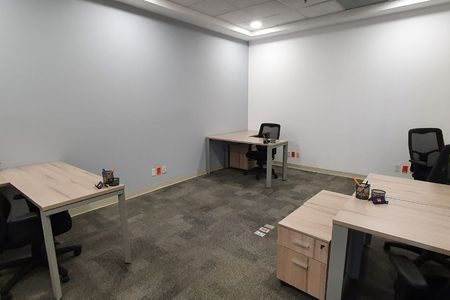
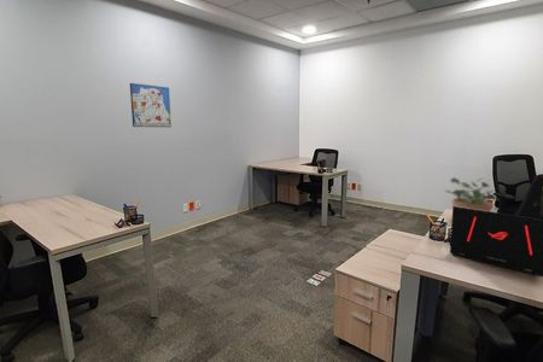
+ potted plant (472, 200)
+ wall art (151, 106)
+ laptop (500, 233)
